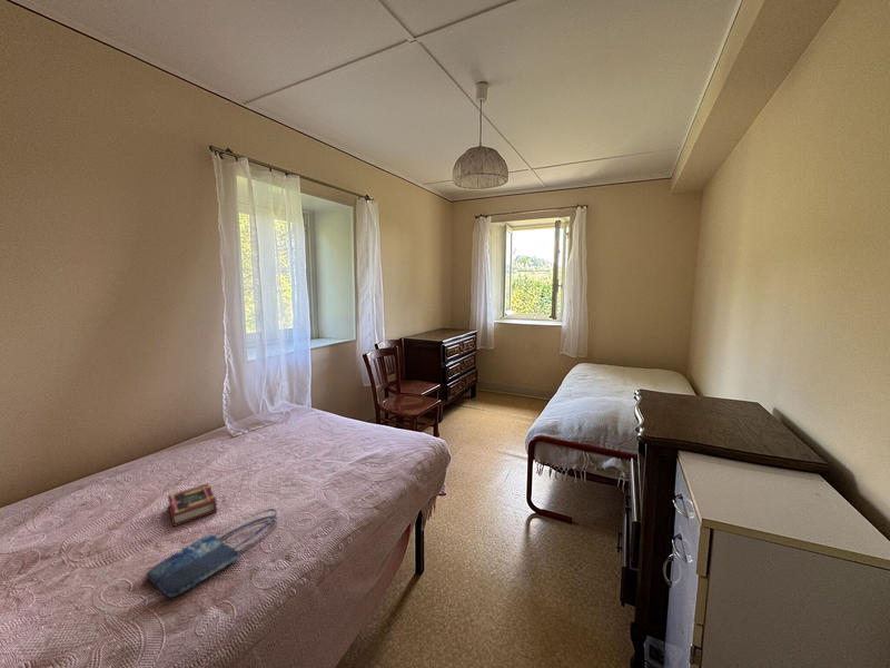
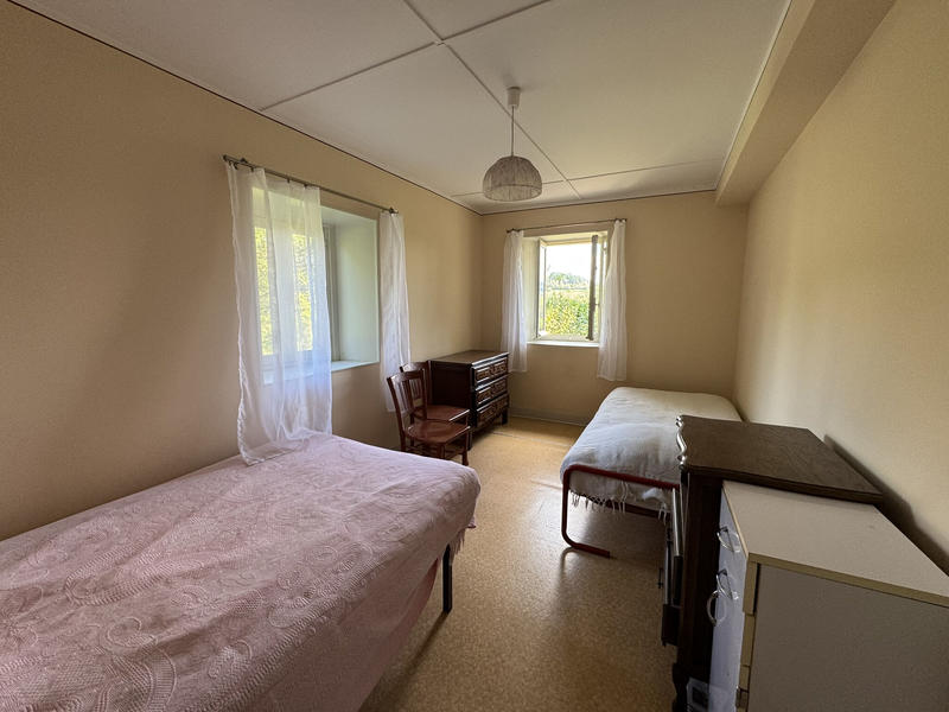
- shopping bag (222, 543)
- book (192, 502)
